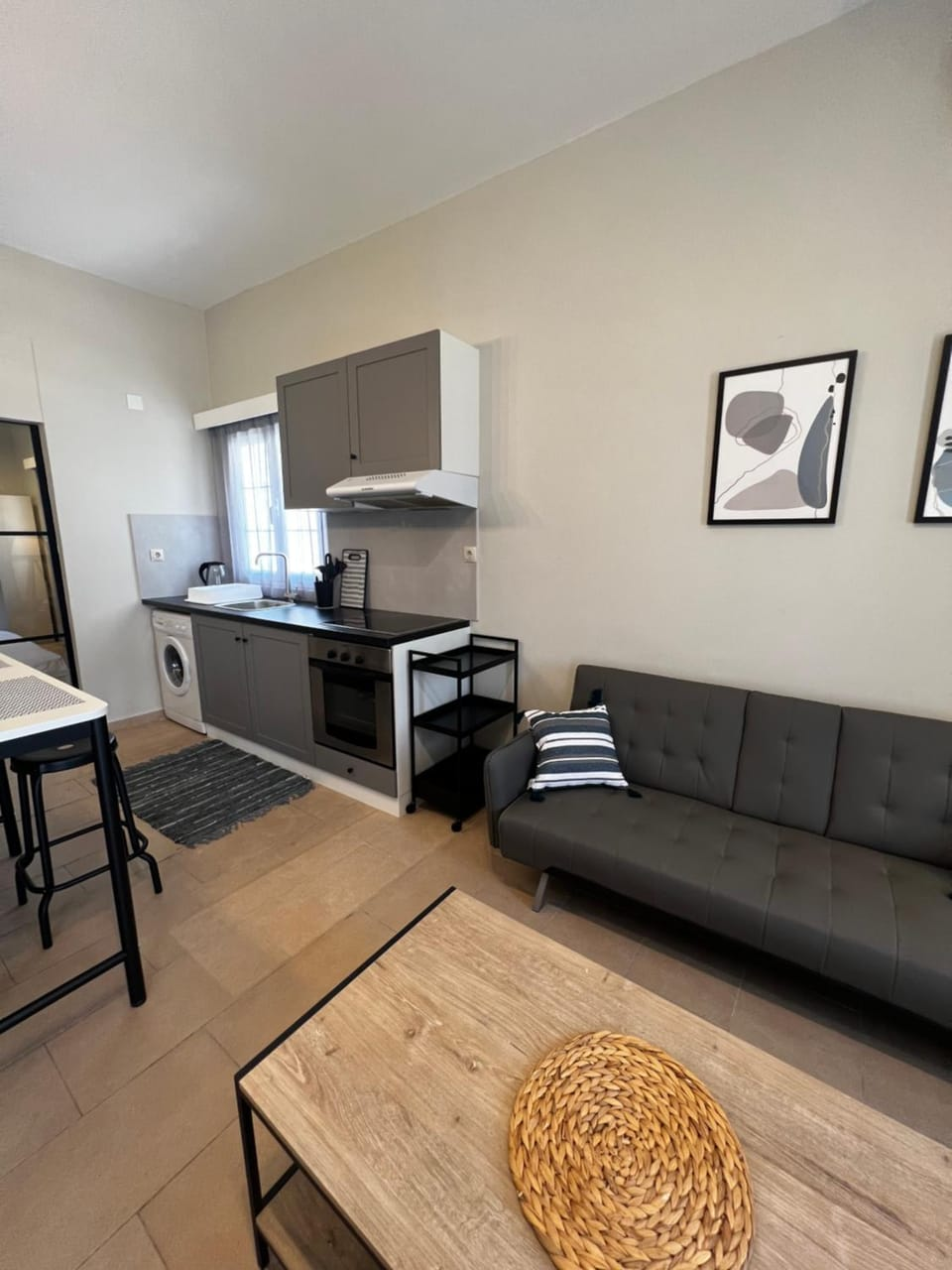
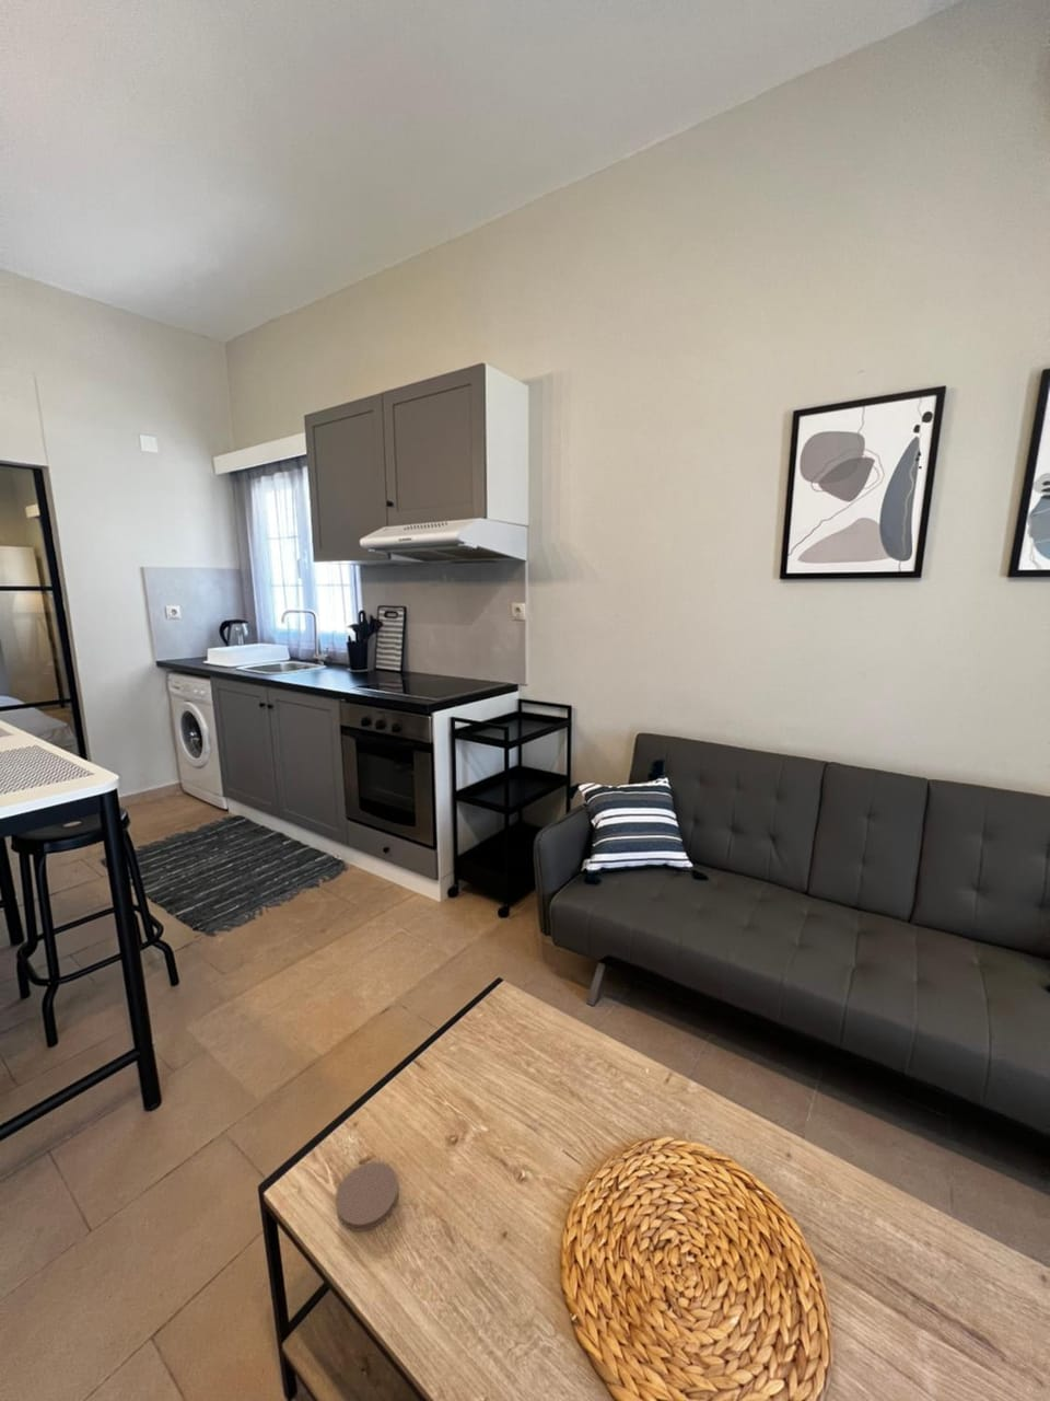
+ coaster (367, 1194)
